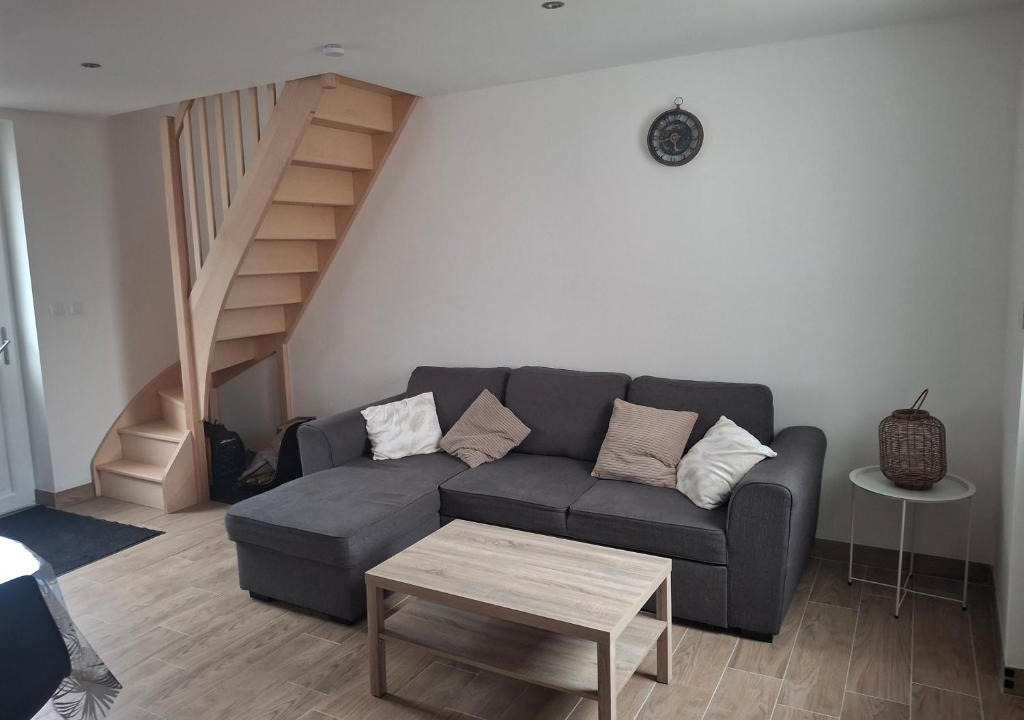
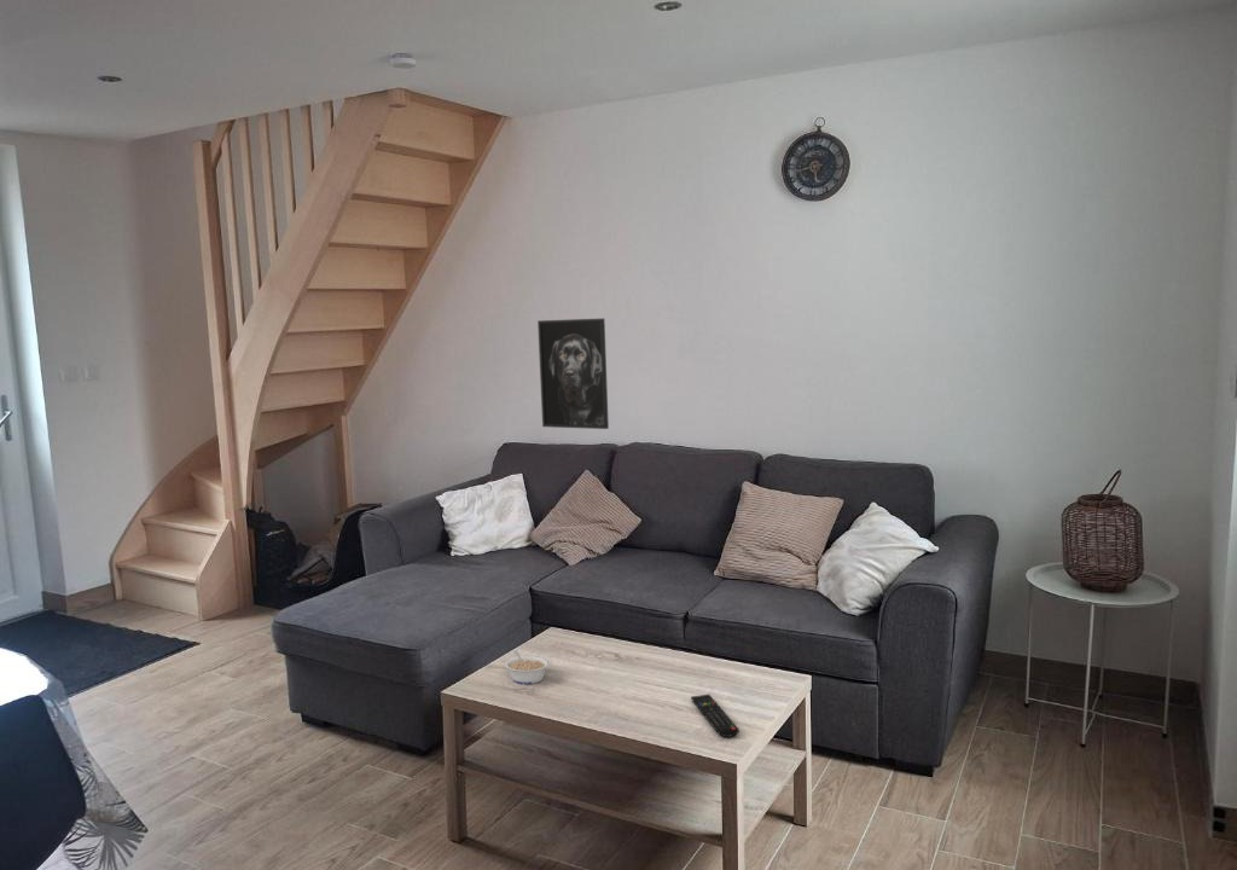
+ legume (525, 668)
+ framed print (573, 373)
+ remote control (714, 714)
